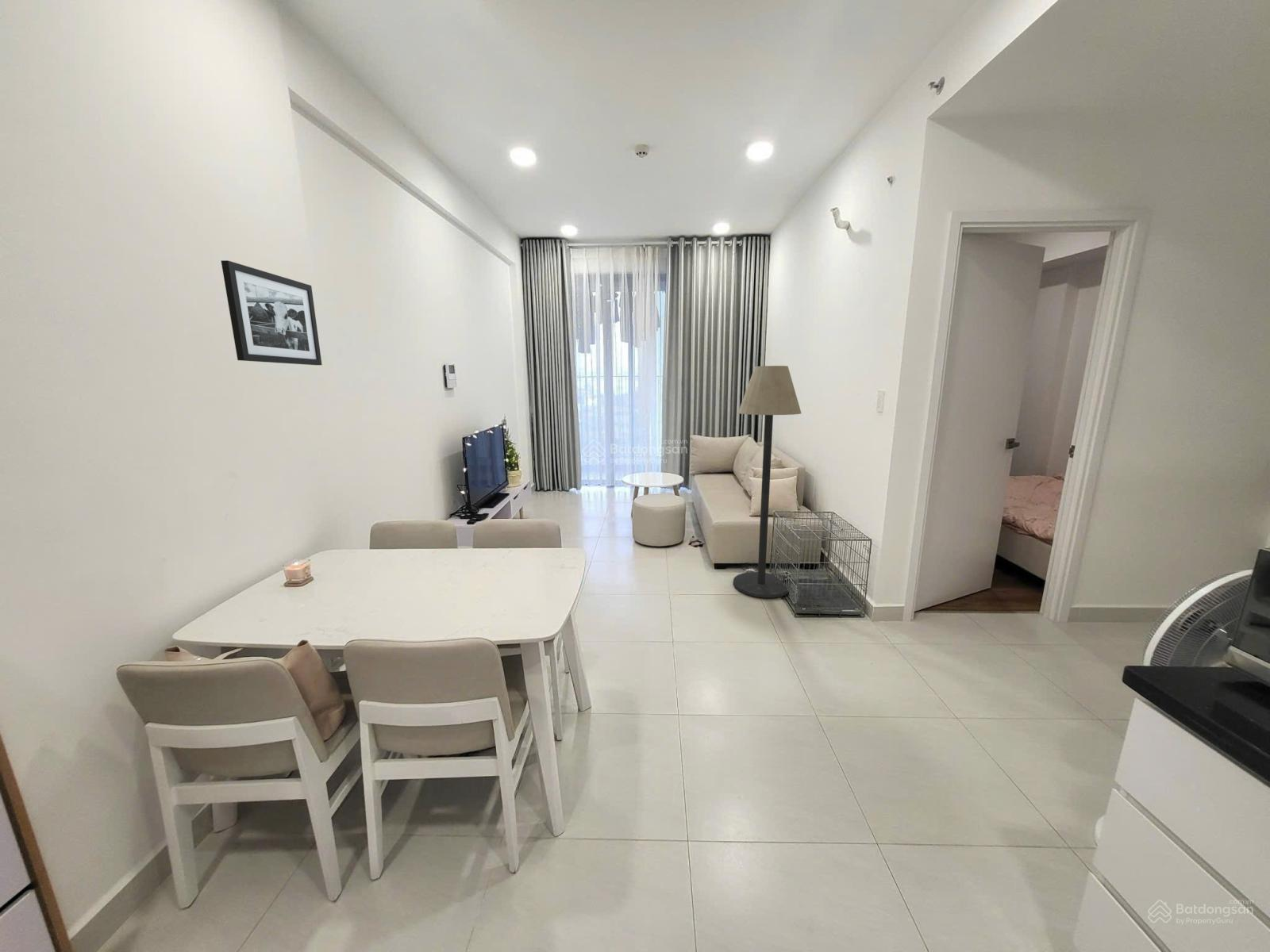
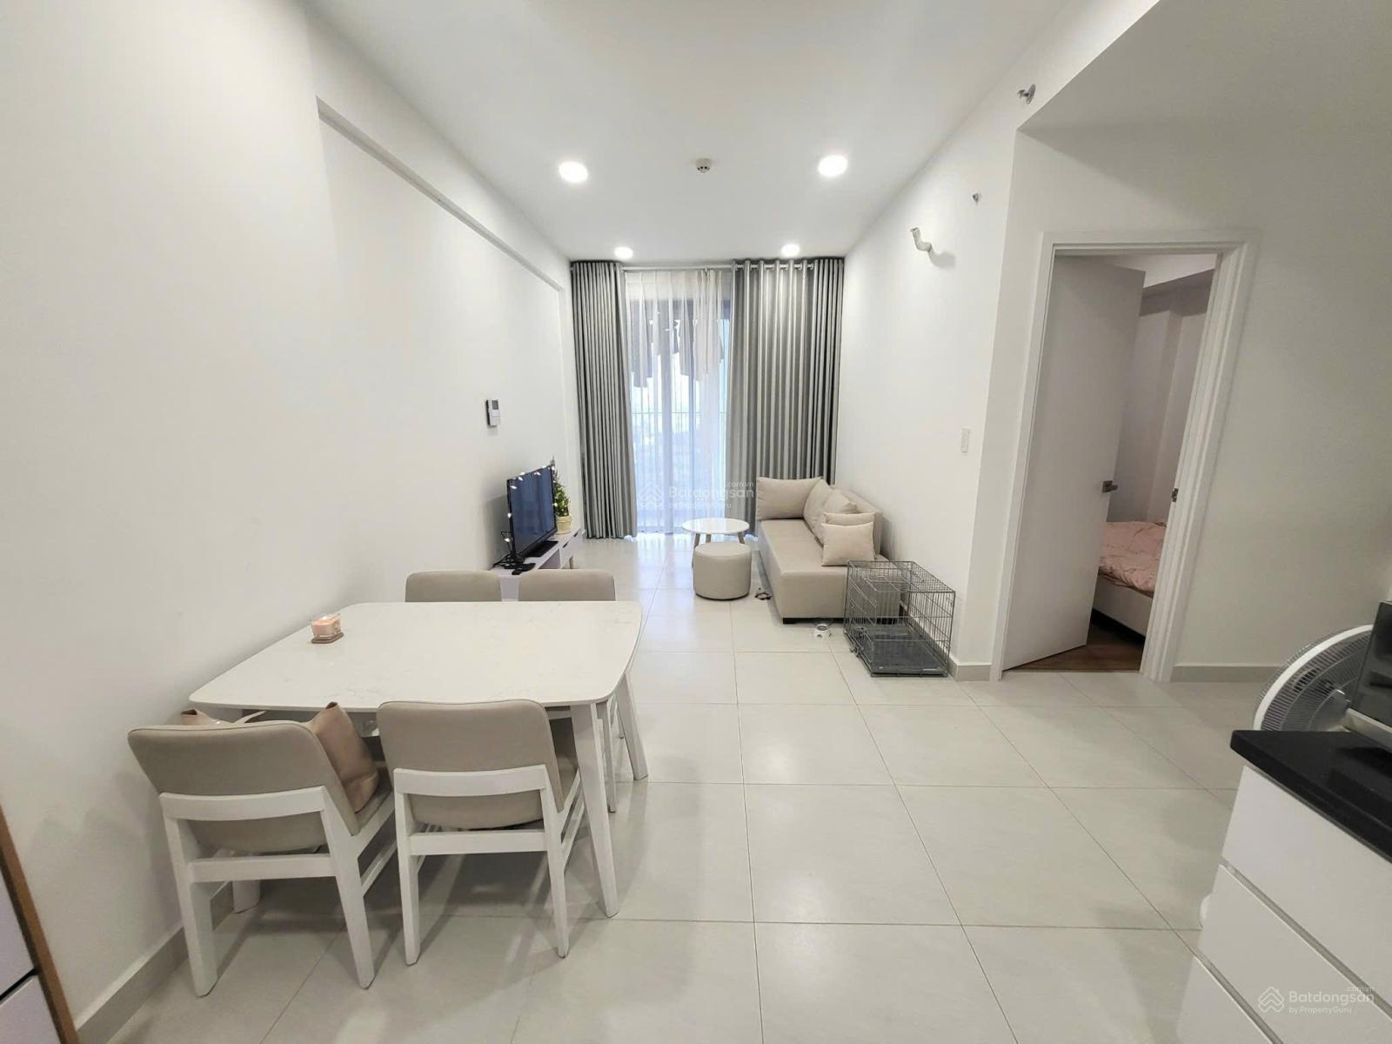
- picture frame (278, 319)
- floor lamp (765, 481)
